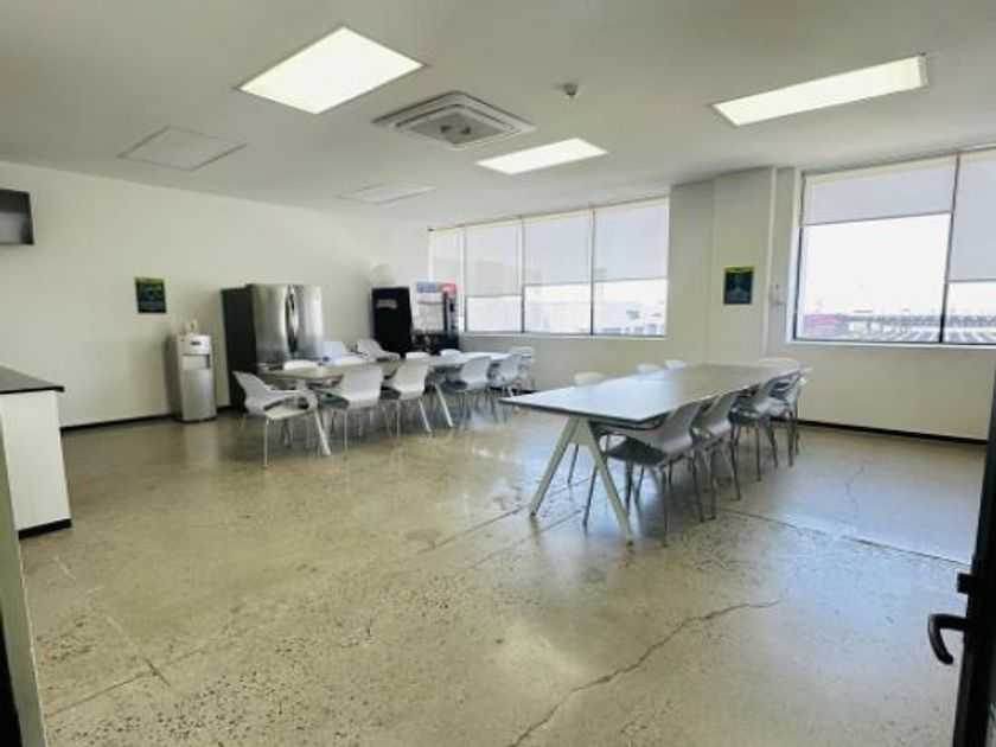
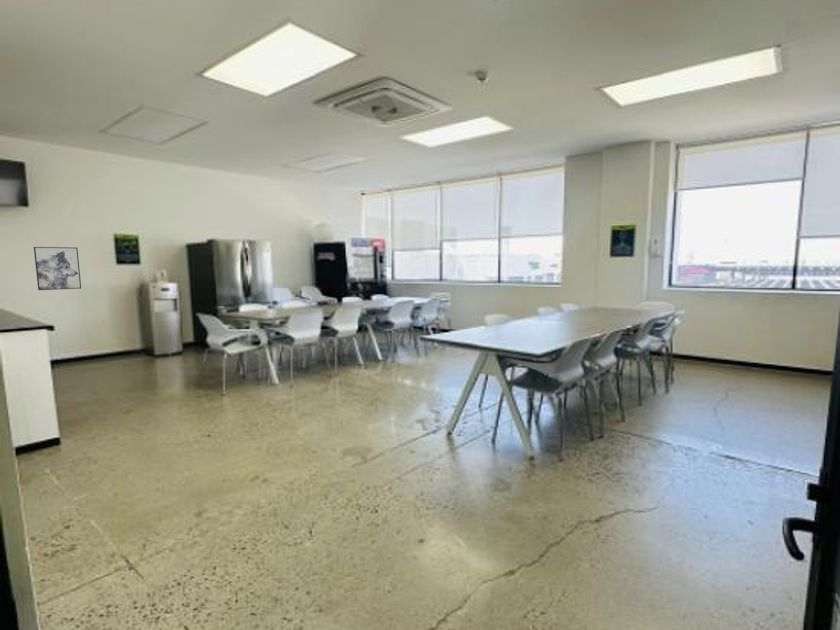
+ wall art (58, 268)
